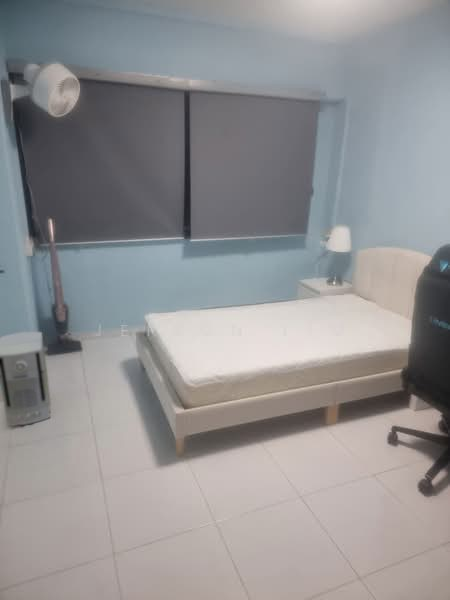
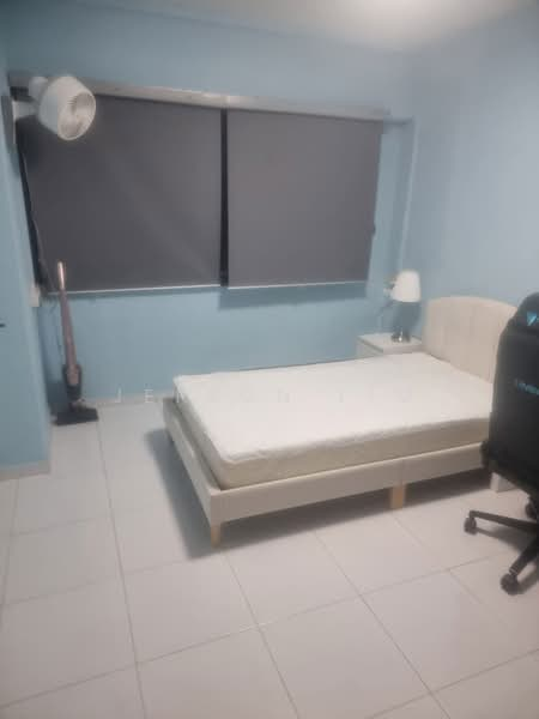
- air purifier (25, 377)
